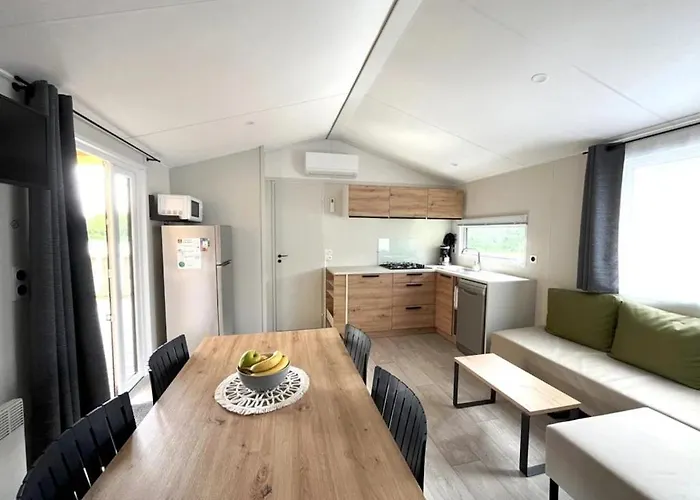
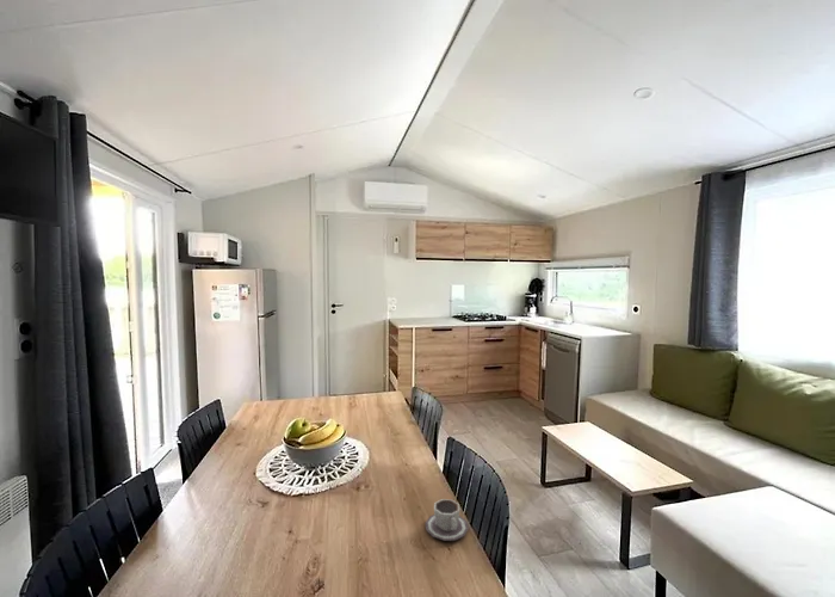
+ cup (446, 517)
